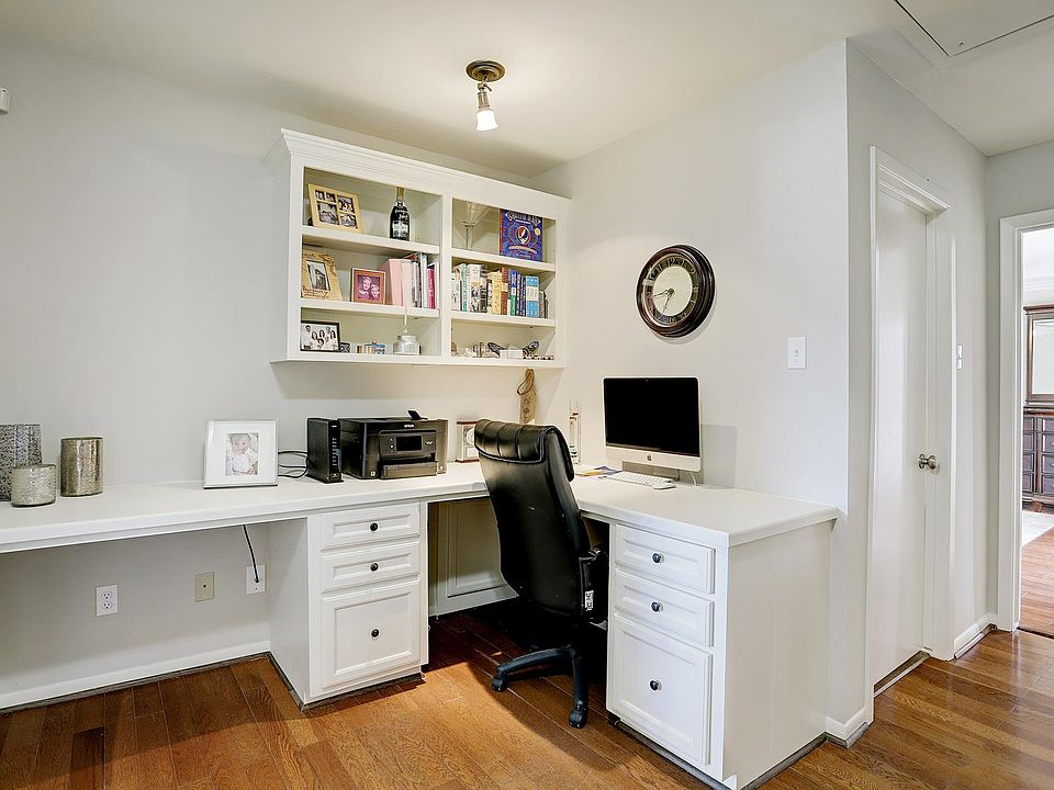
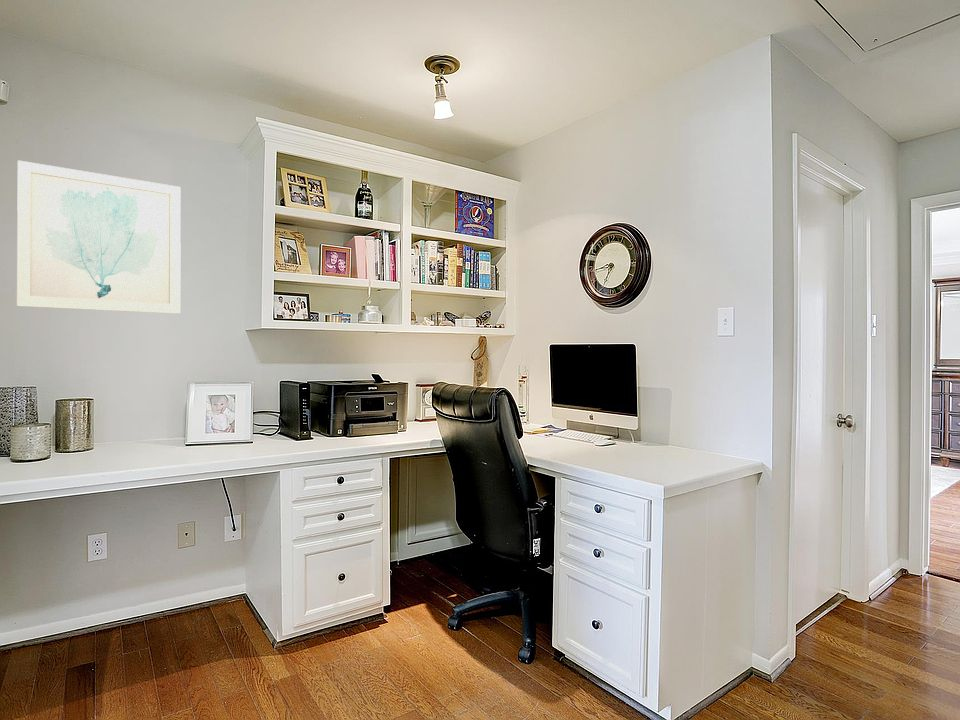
+ wall art (104, 242)
